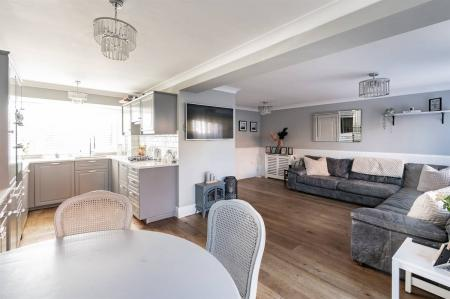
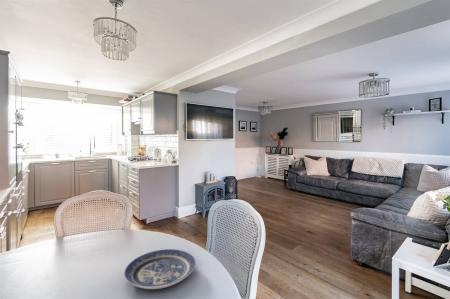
+ plate (161, 269)
